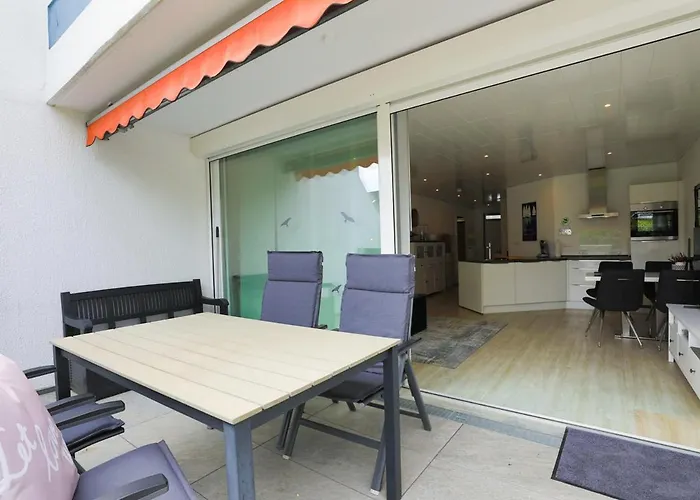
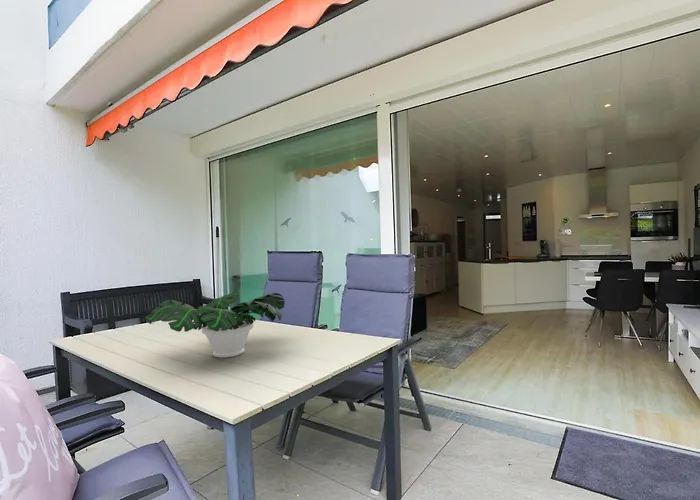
+ potted plant (218, 327)
